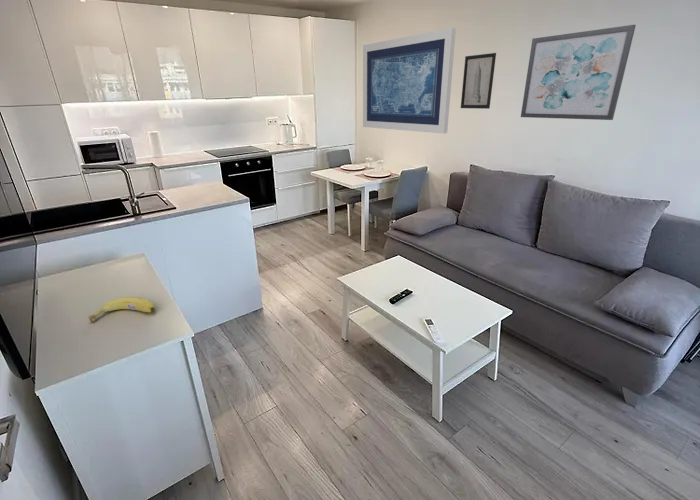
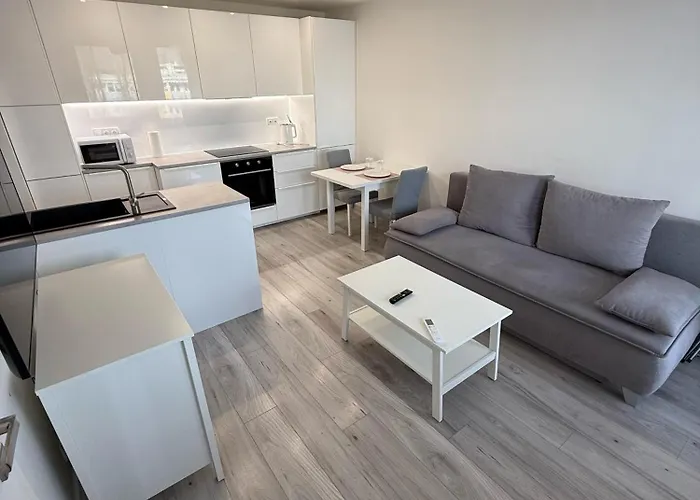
- fruit (120, 308)
- wall art (477, 82)
- wall art (401, 85)
- wall art (570, 77)
